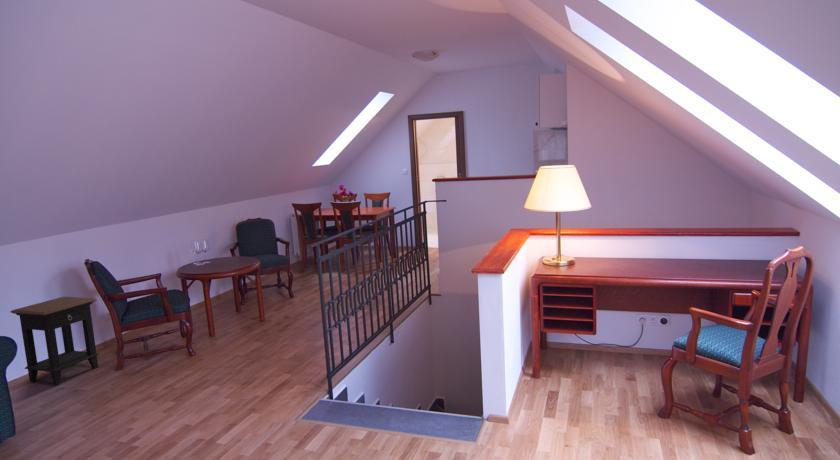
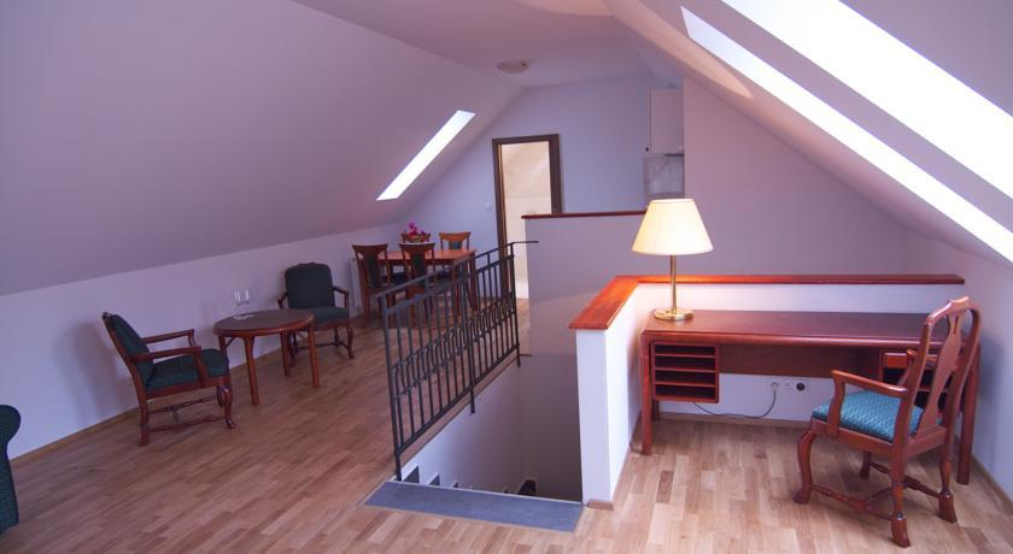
- side table (56, 340)
